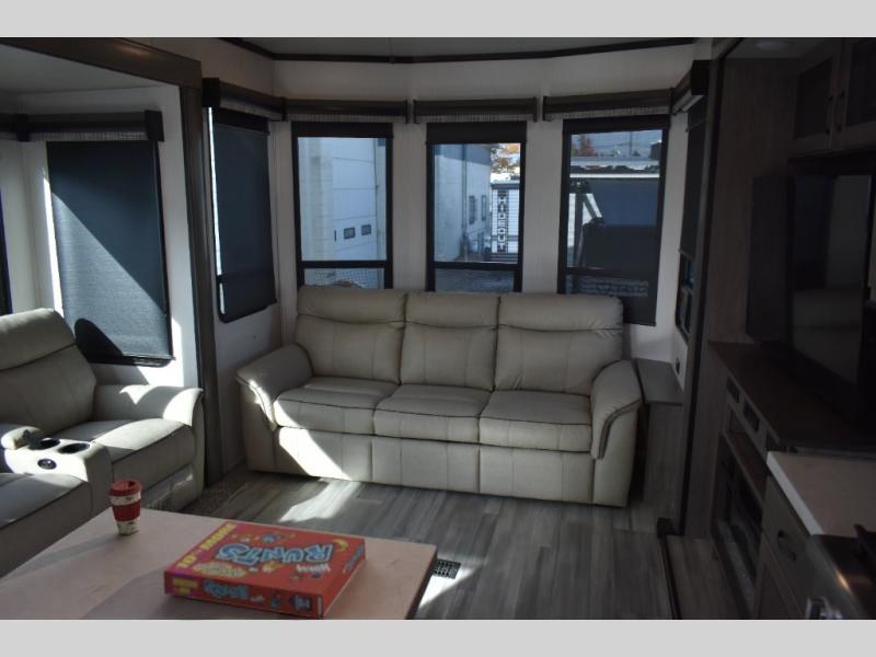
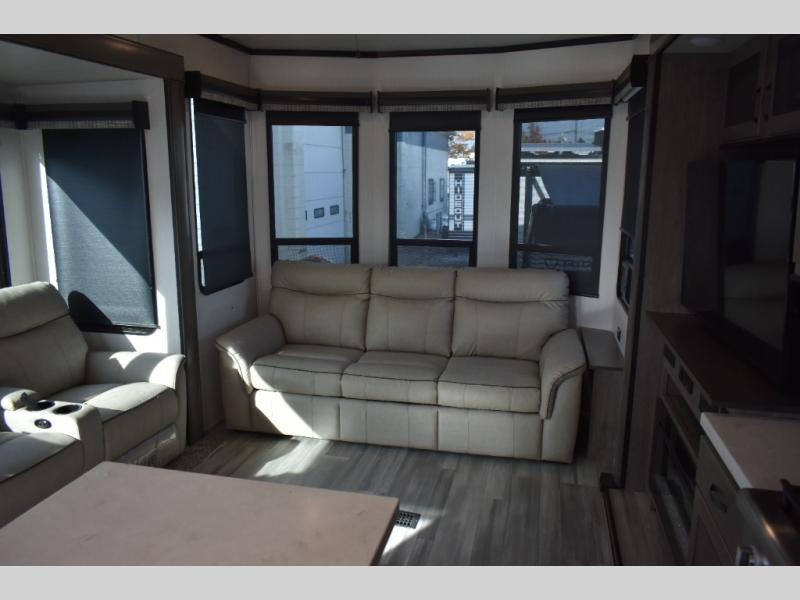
- snack box (269, 564)
- coffee cup (126, 507)
